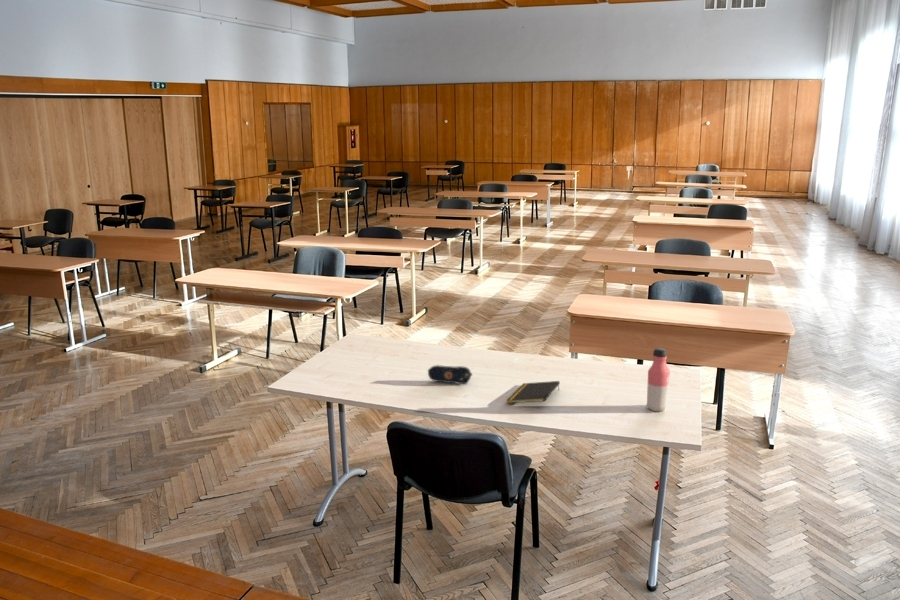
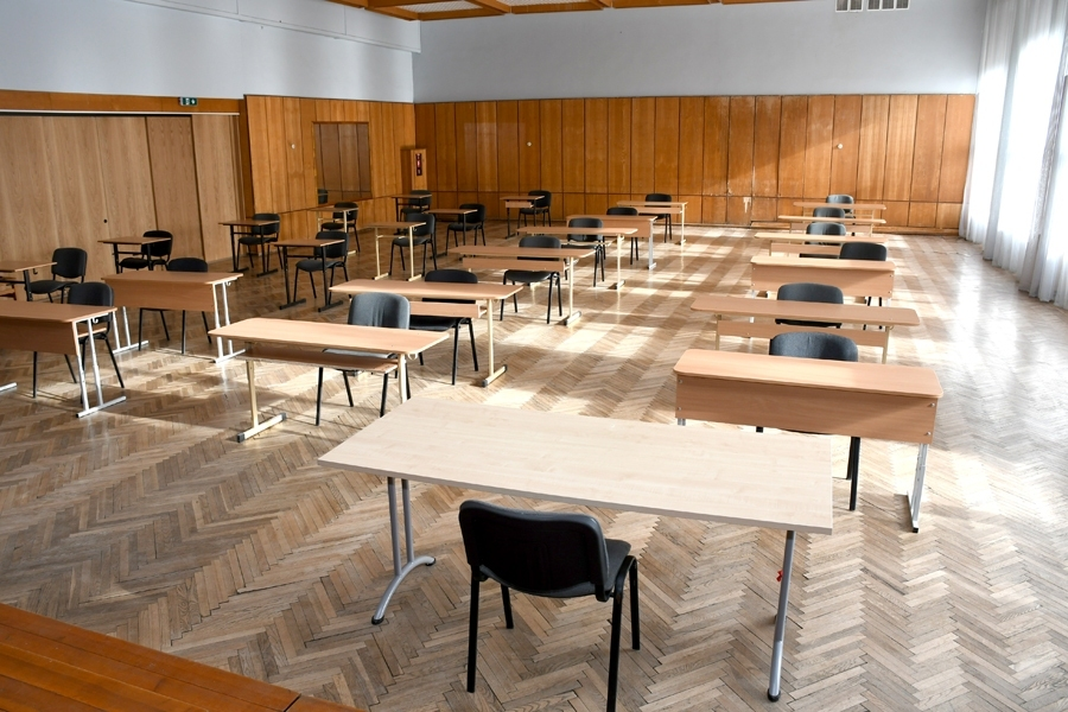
- notepad (533, 391)
- water bottle (658, 379)
- pencil case (449, 374)
